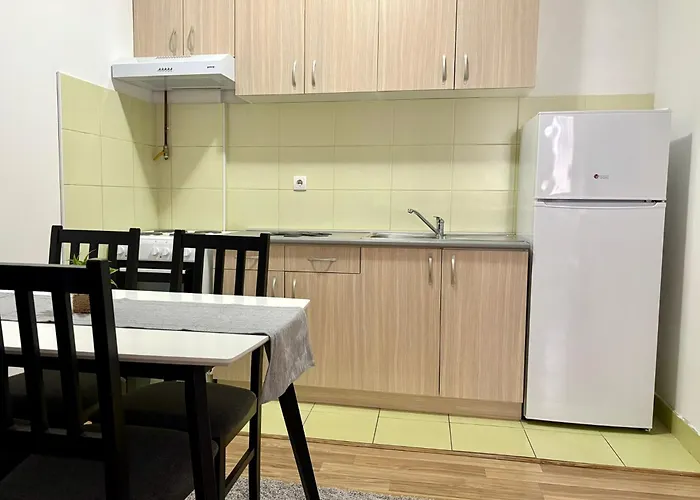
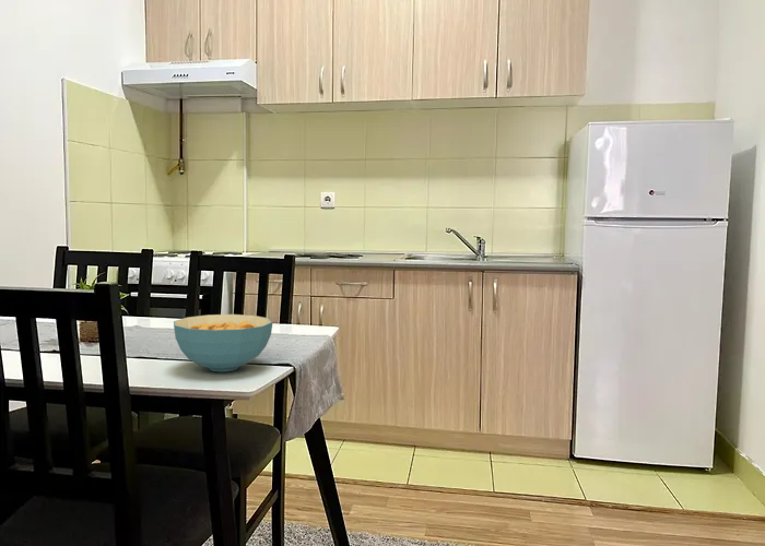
+ cereal bowl (223, 345)
